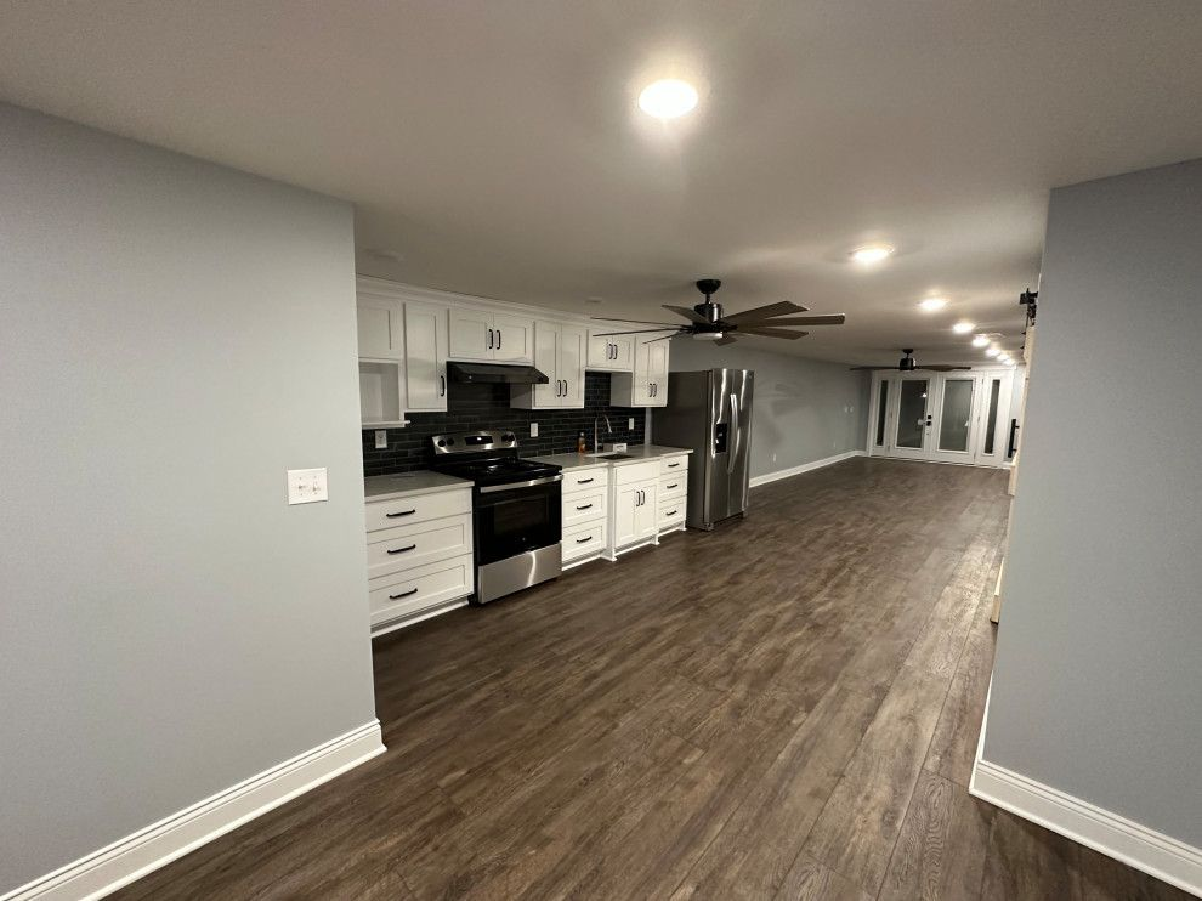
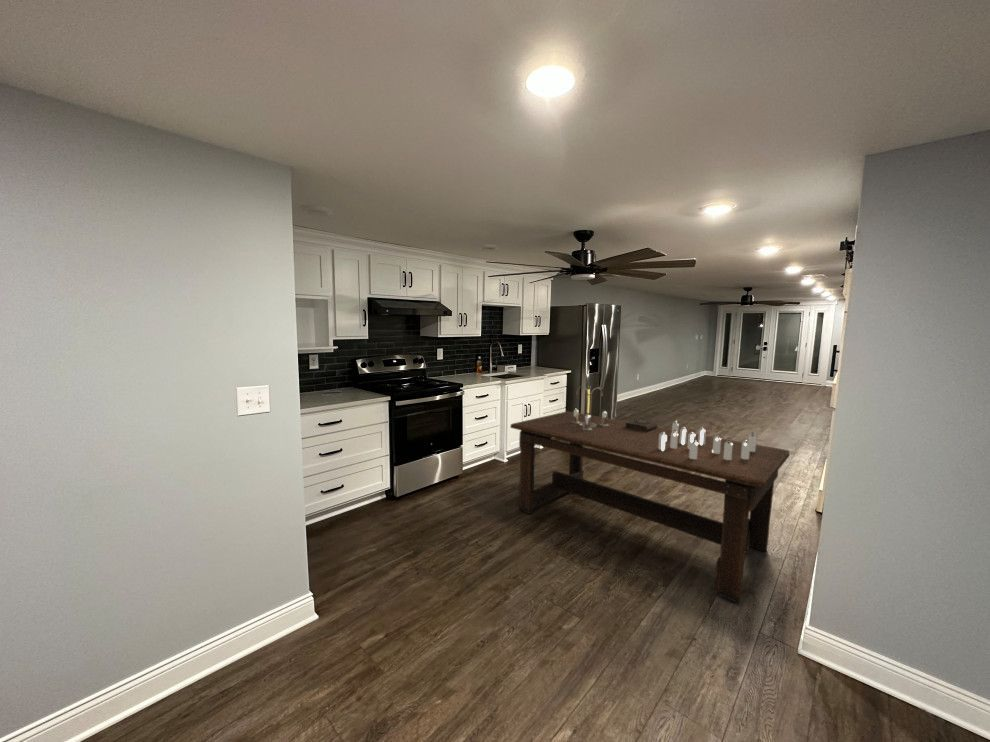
+ dining table (634, 461)
